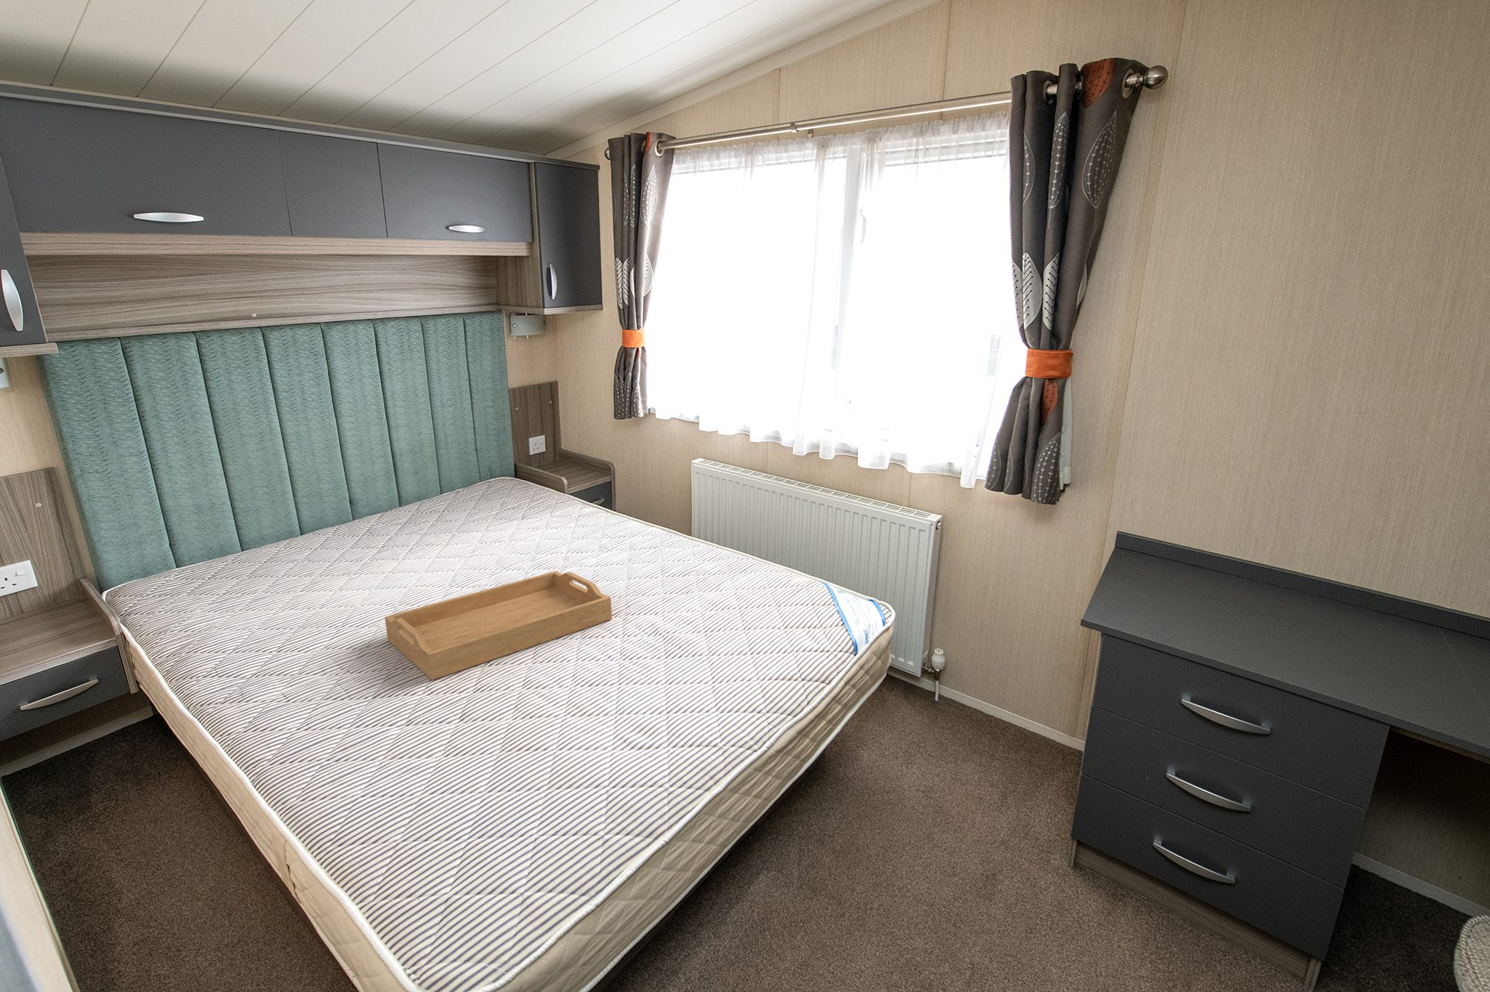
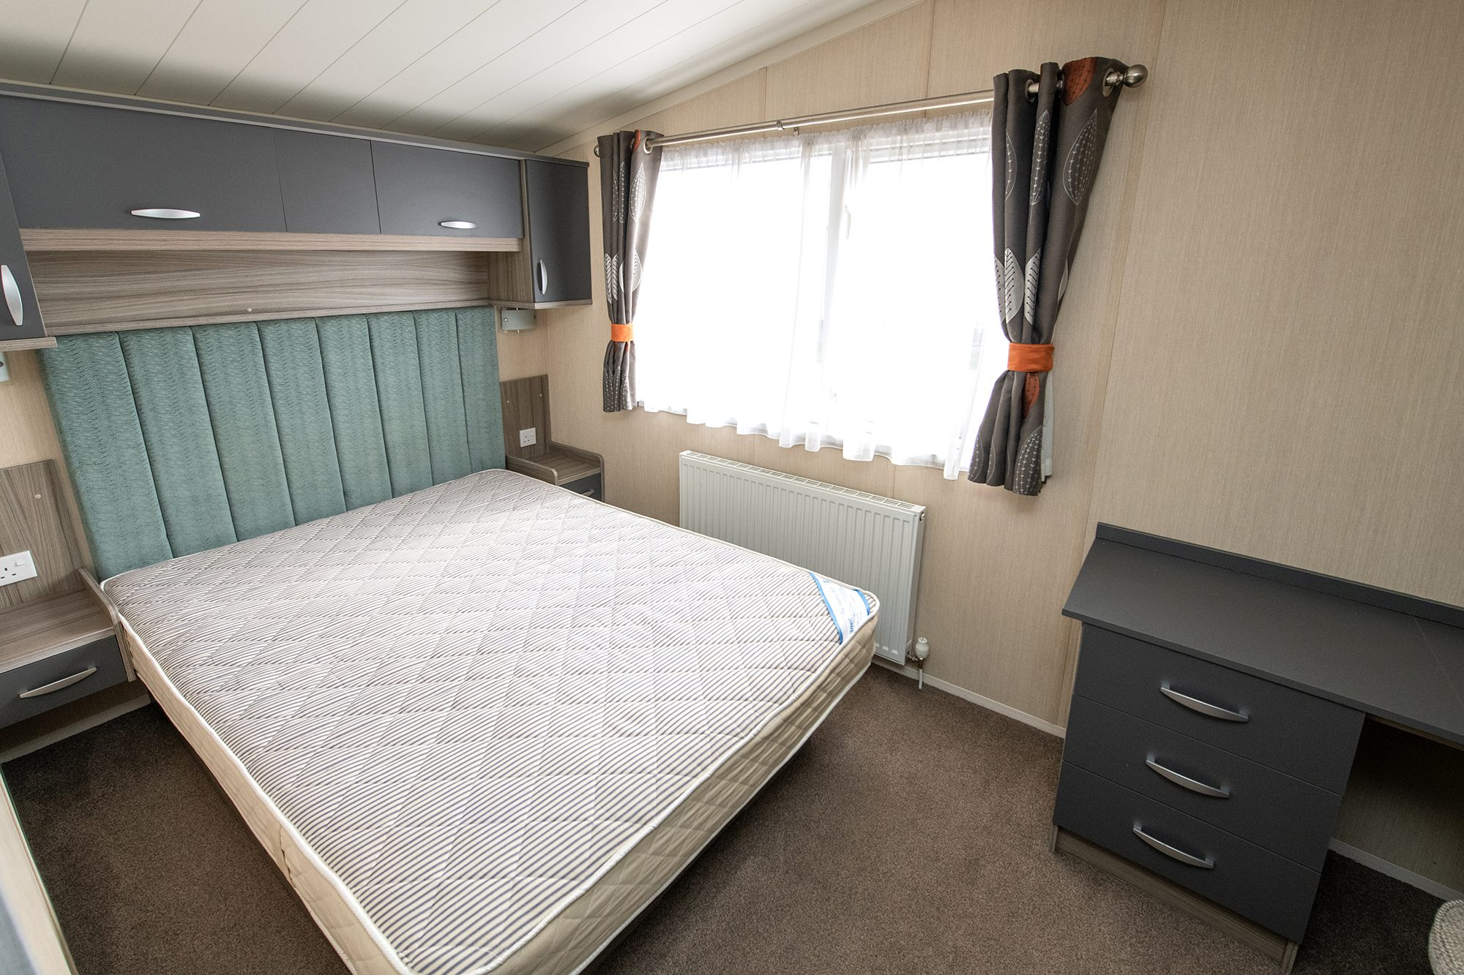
- serving tray (502, 614)
